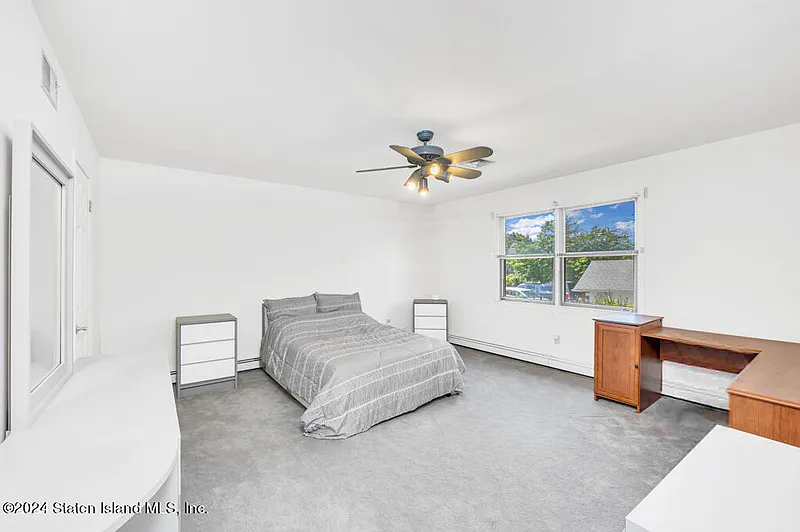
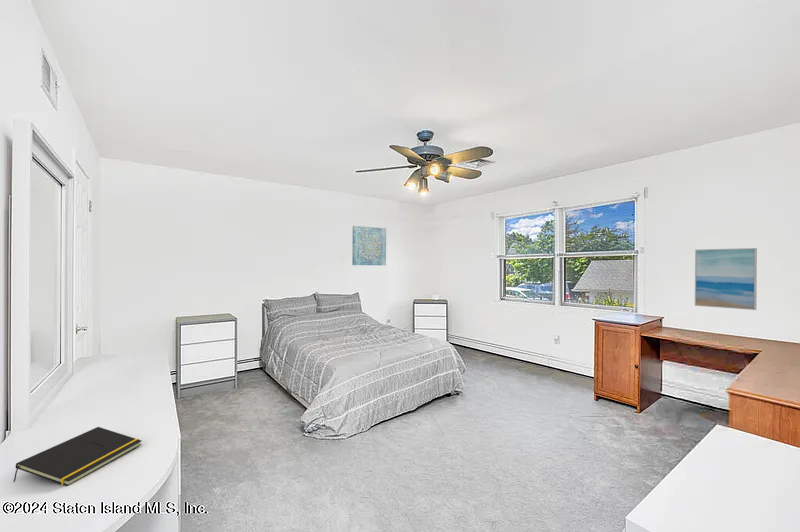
+ wall art (369, 246)
+ notepad (84, 453)
+ wall art (724, 278)
